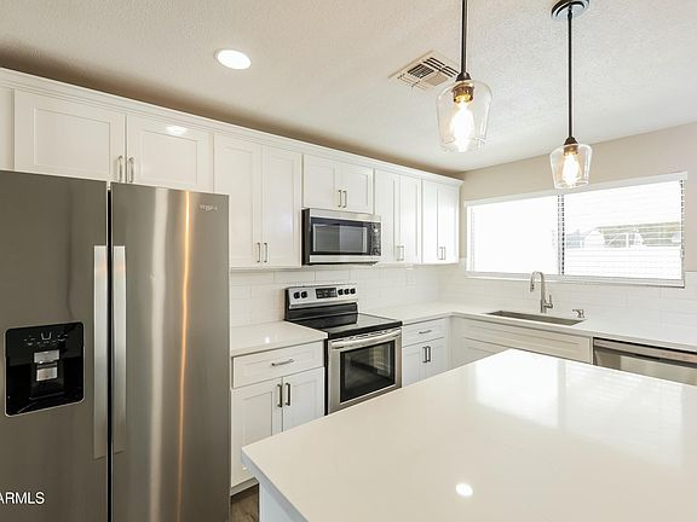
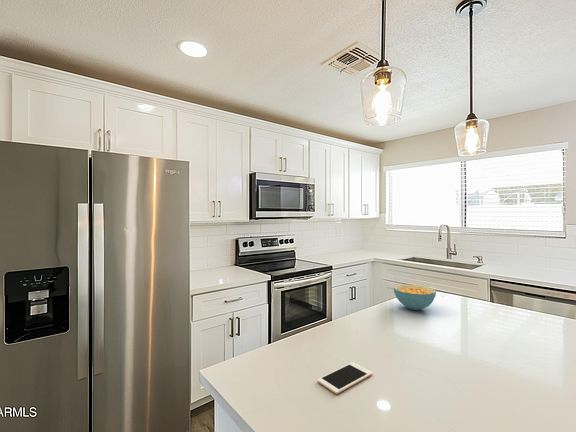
+ cell phone (345, 376)
+ cereal bowl (414, 298)
